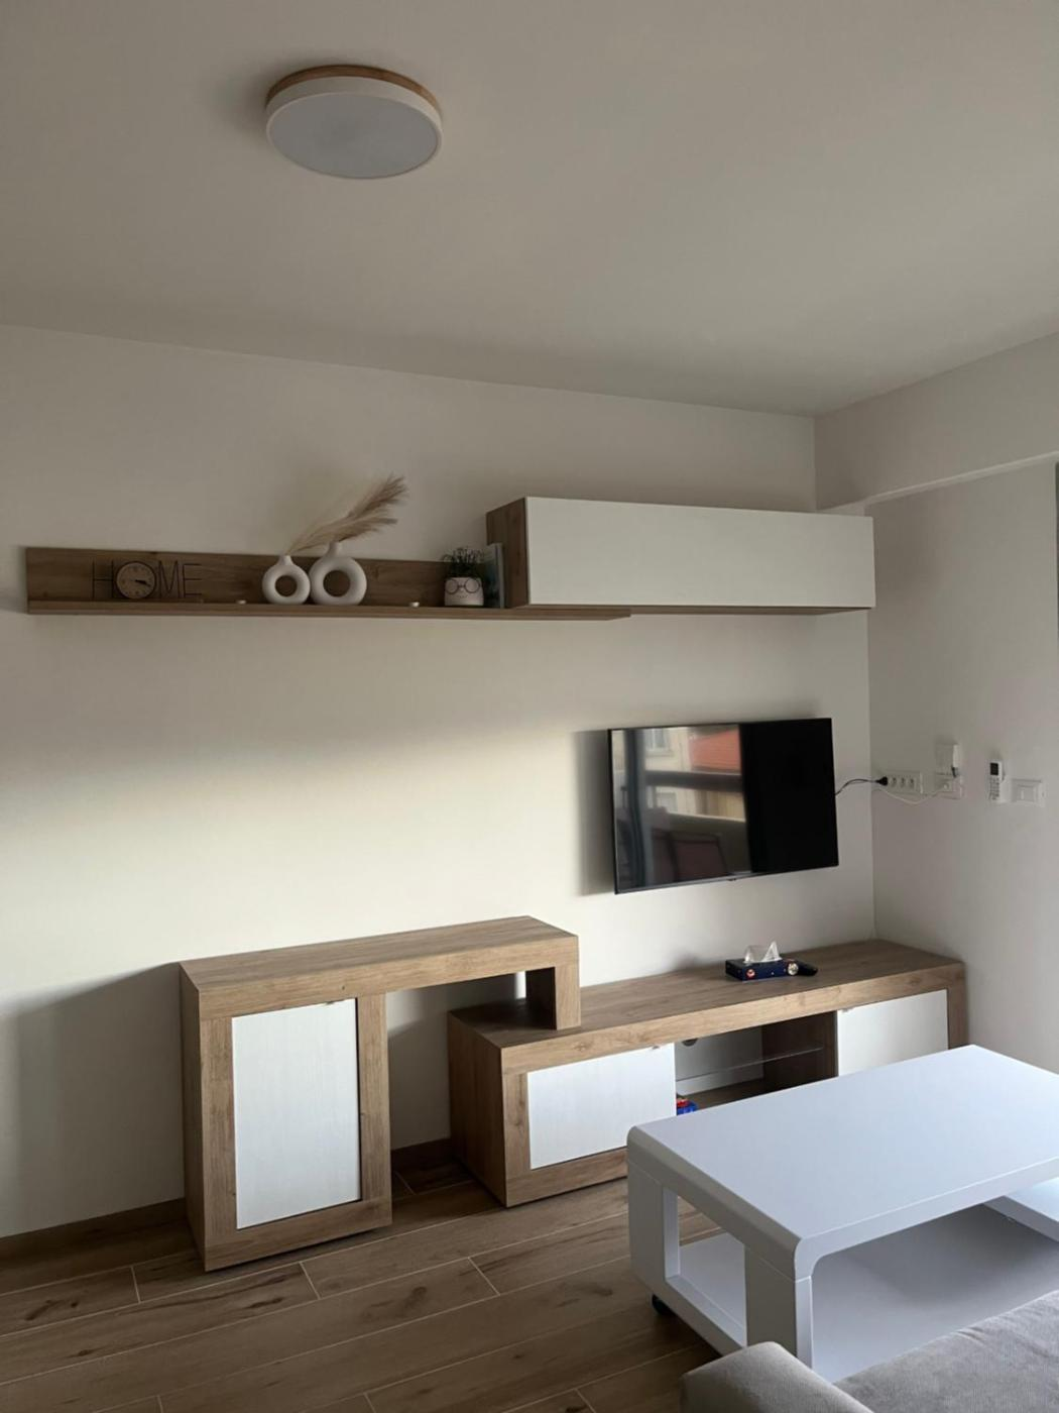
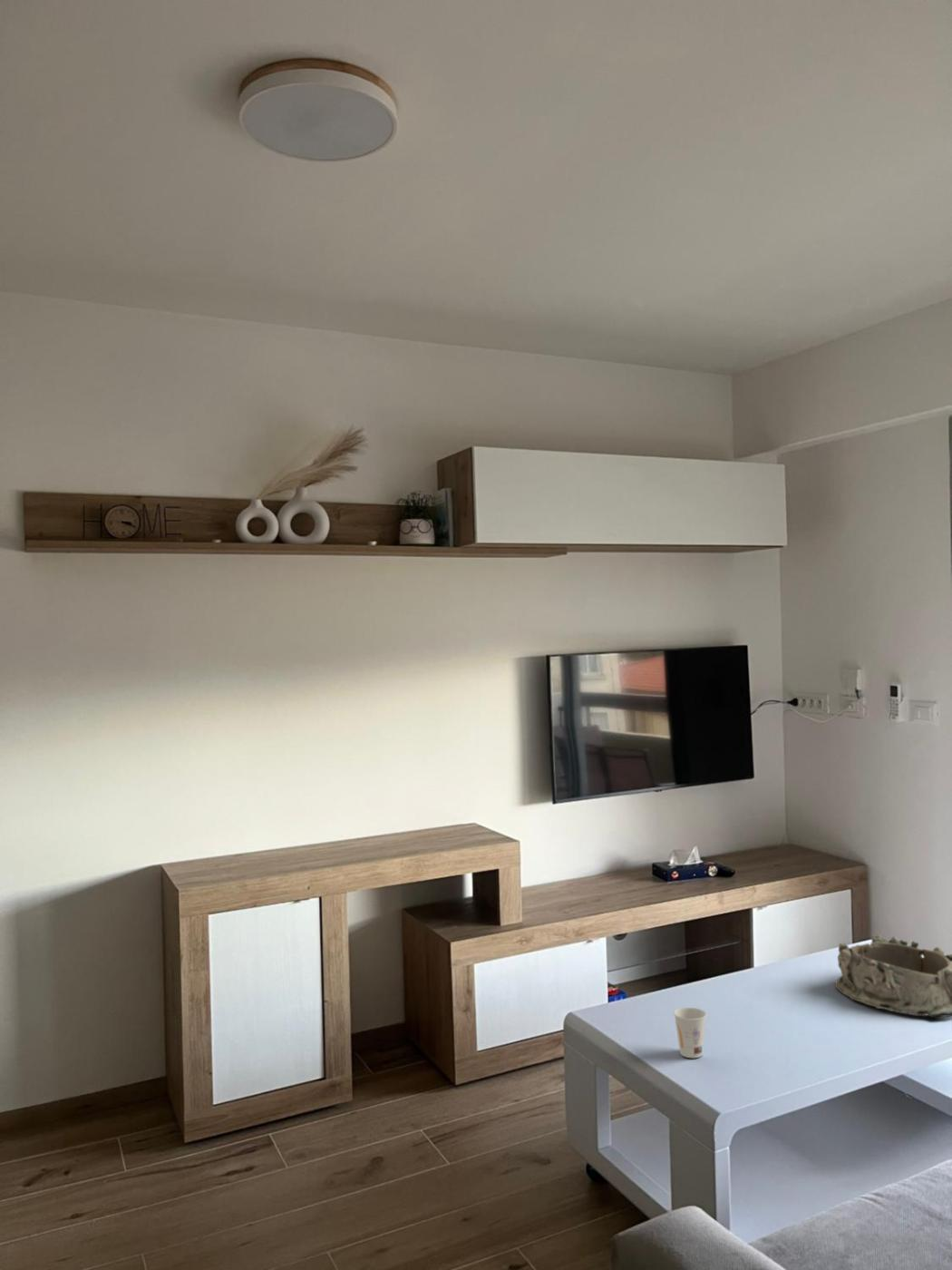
+ cup (690, 1033)
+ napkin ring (899, 972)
